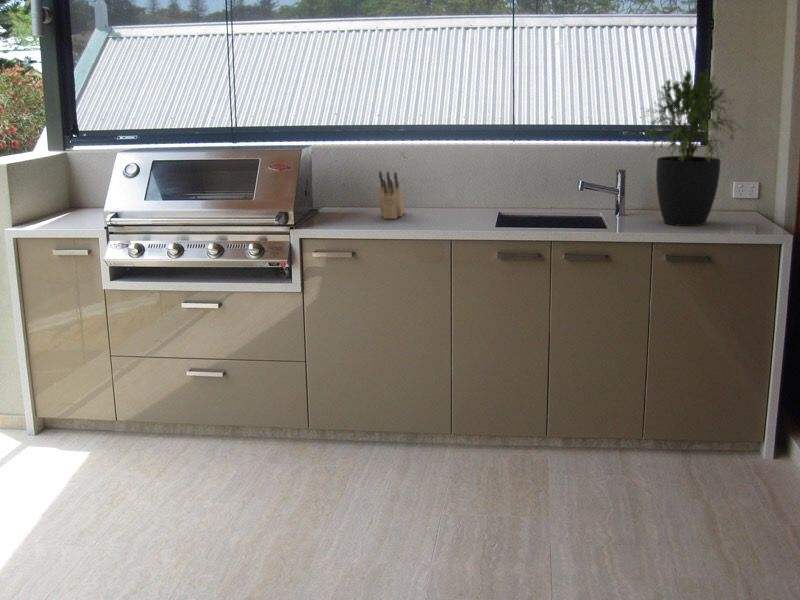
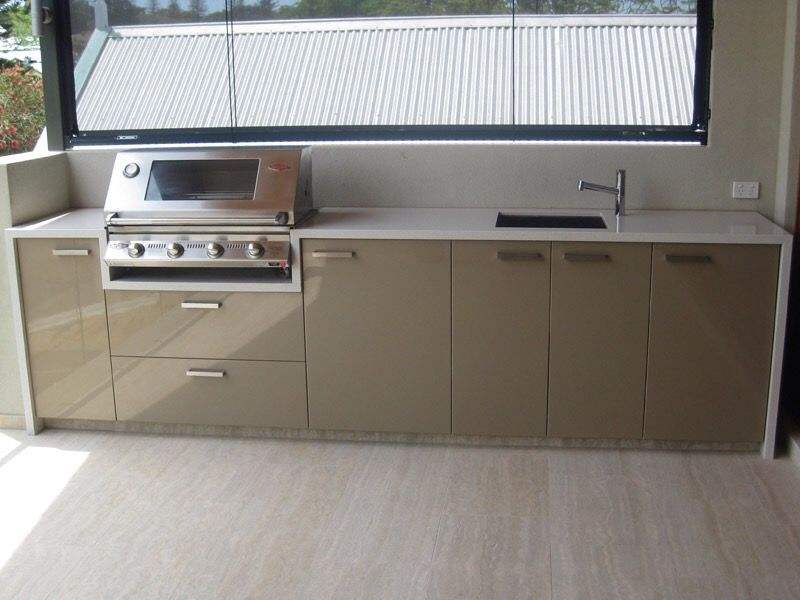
- knife block (391, 192)
- potted plant (683, 146)
